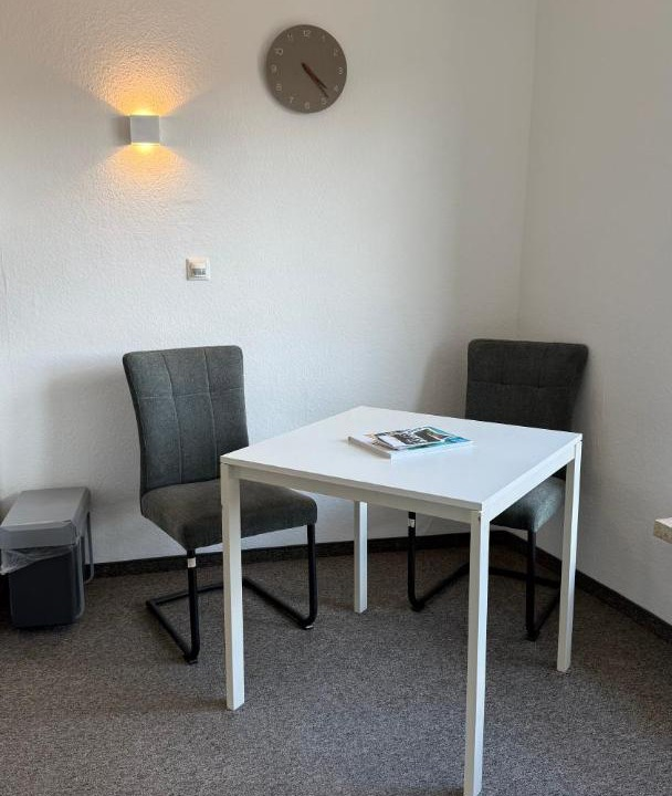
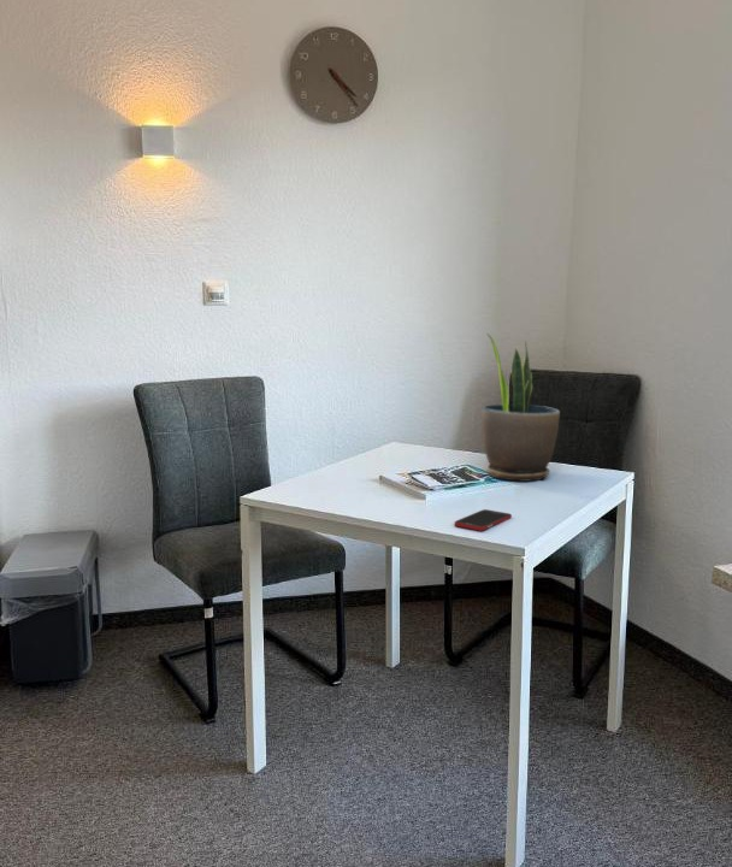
+ potted plant (520, 405)
+ cell phone (483, 519)
